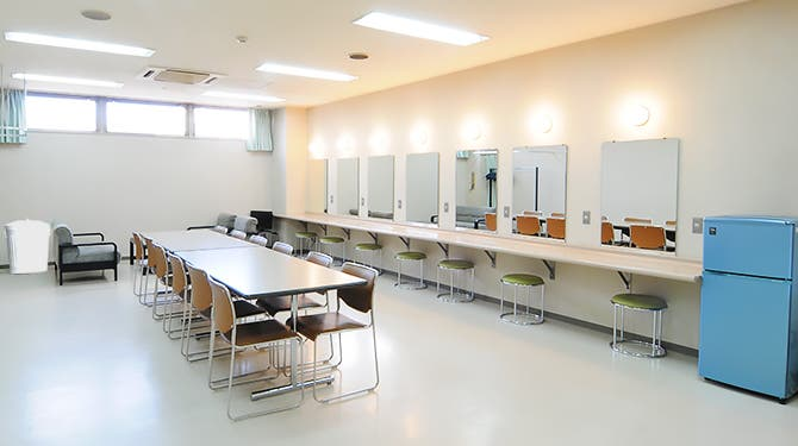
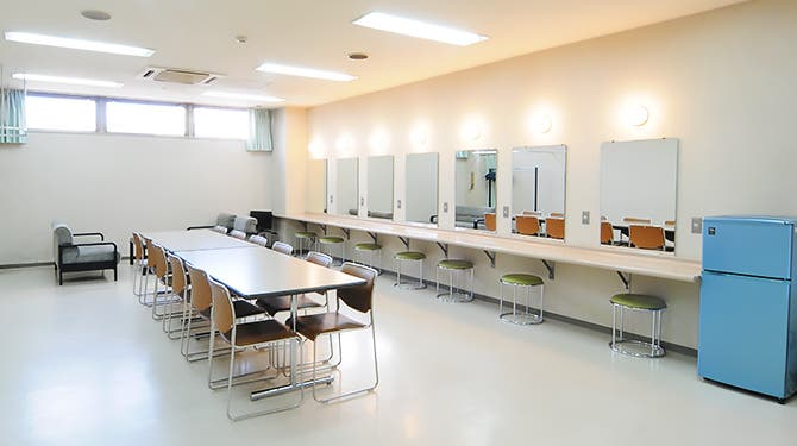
- trash can (27, 245)
